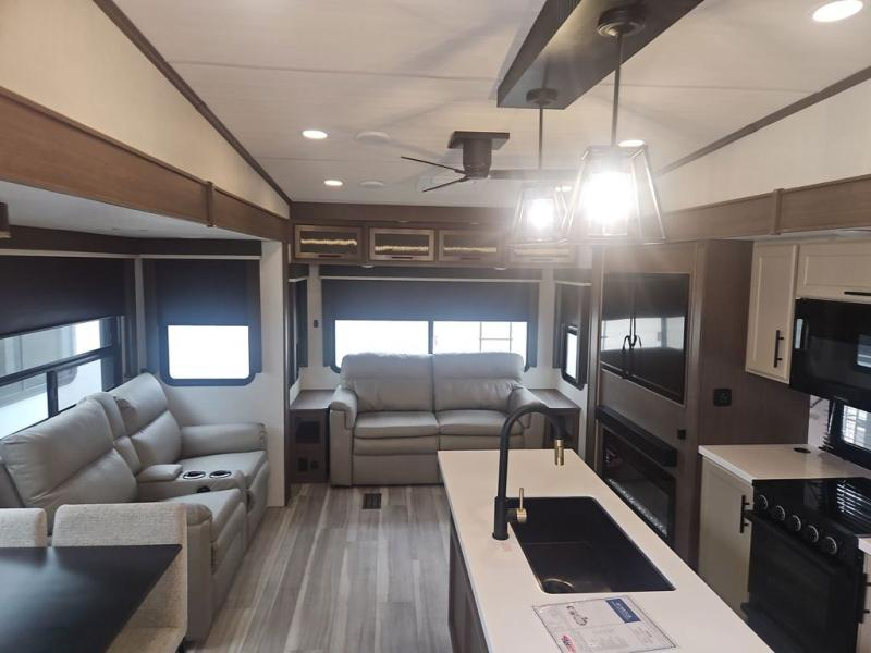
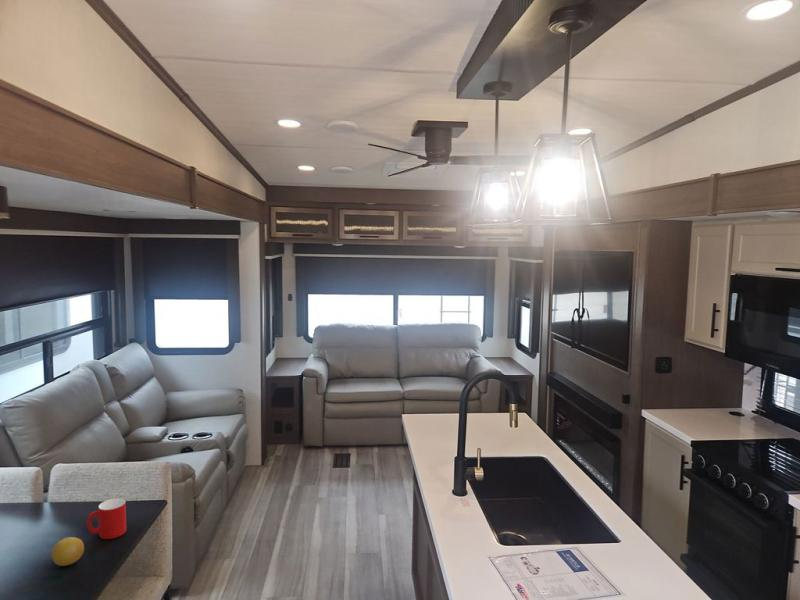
+ cup (107, 519)
+ fruit (68, 551)
